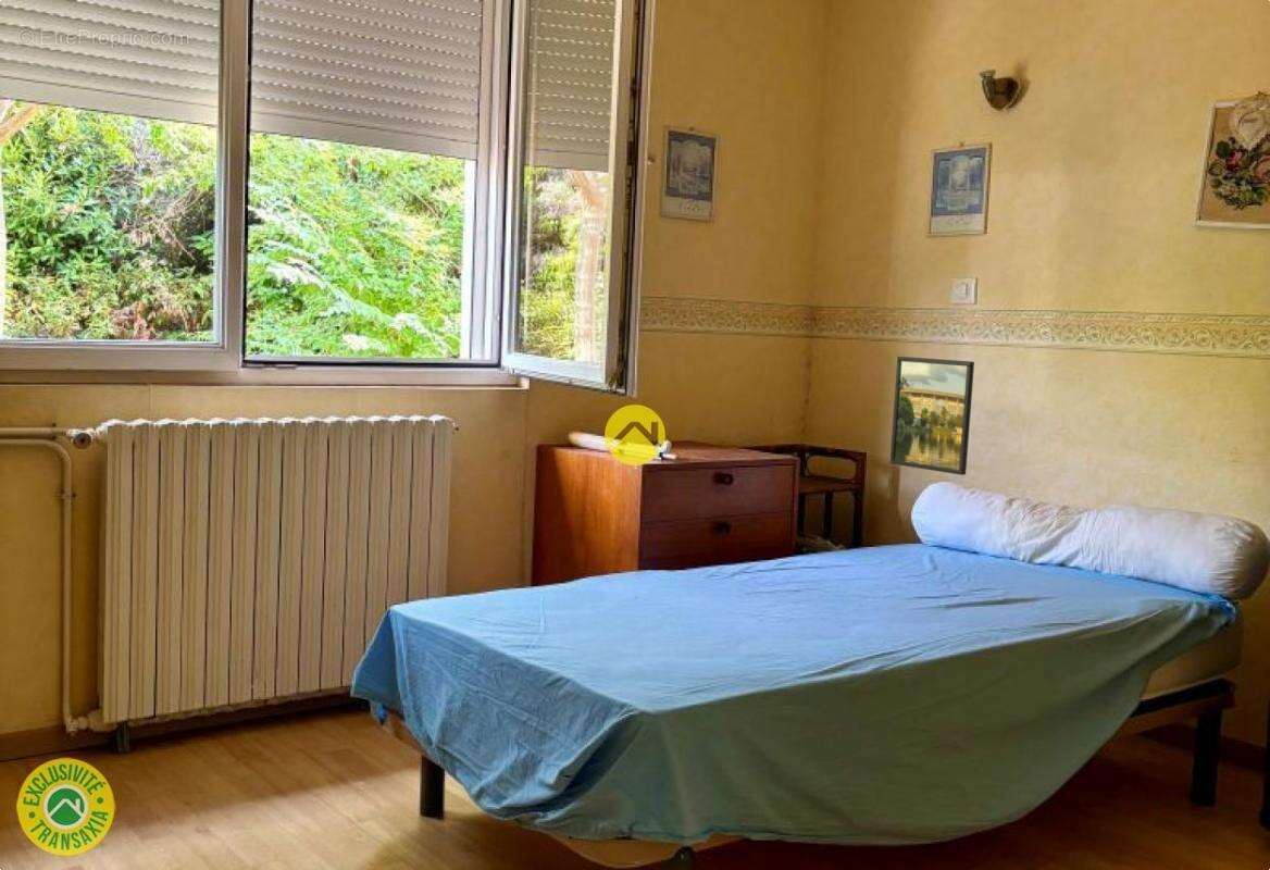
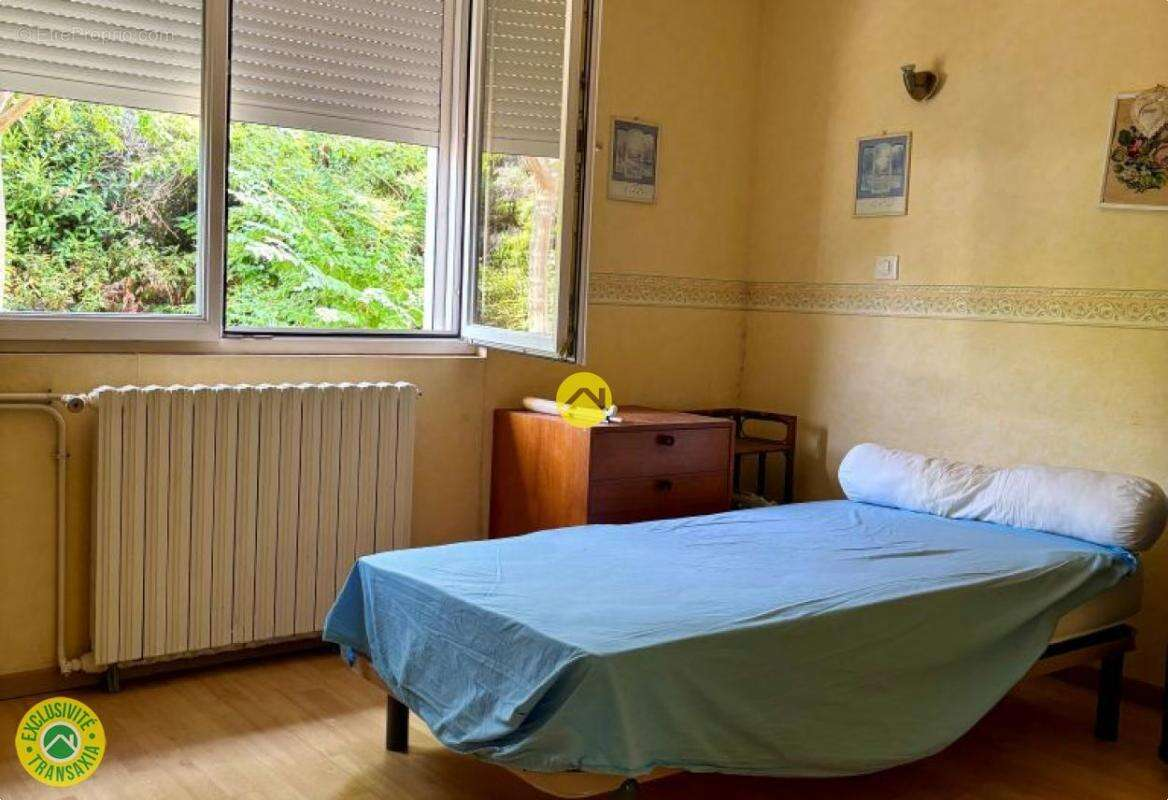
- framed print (931, 413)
